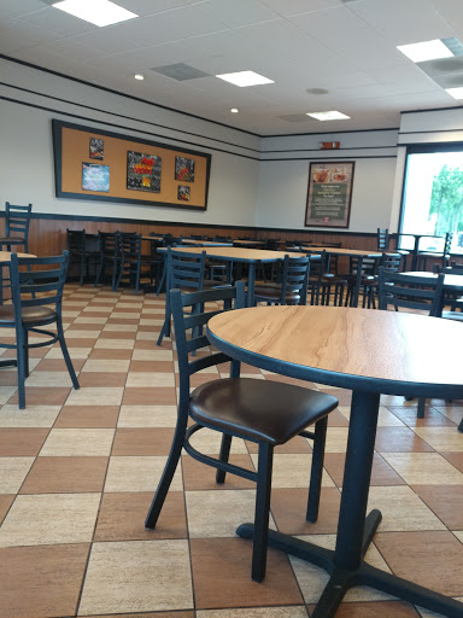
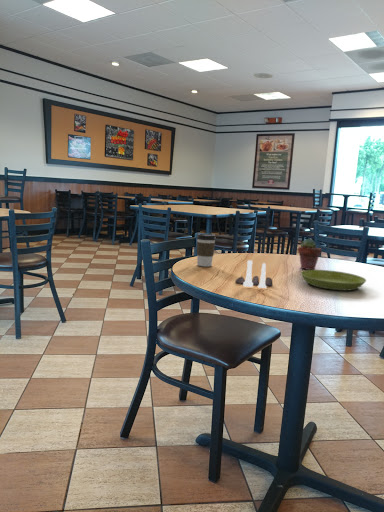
+ coffee cup (205, 249)
+ potted succulent (309, 253)
+ saucer (332, 280)
+ salt and pepper shaker set (251, 272)
